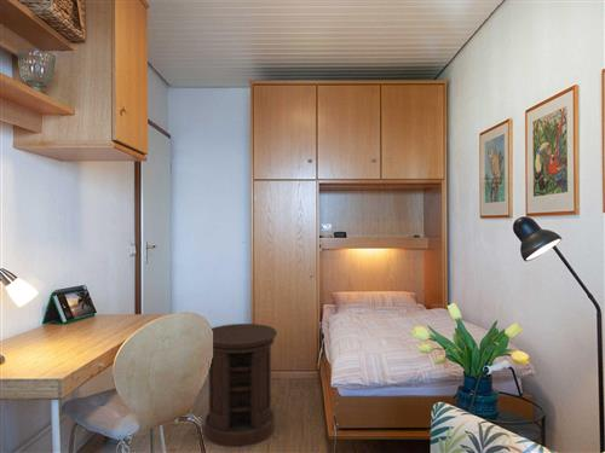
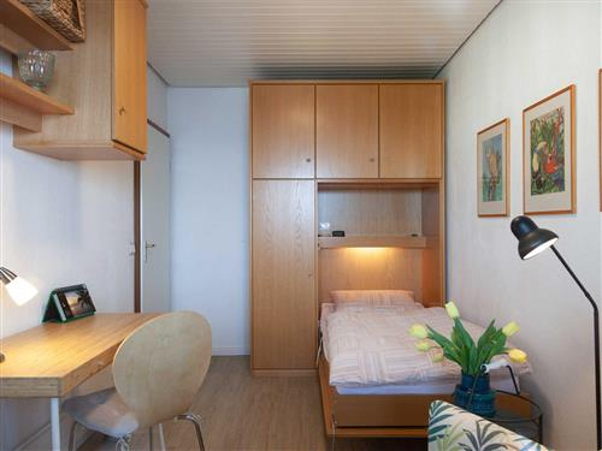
- side table (240, 381)
